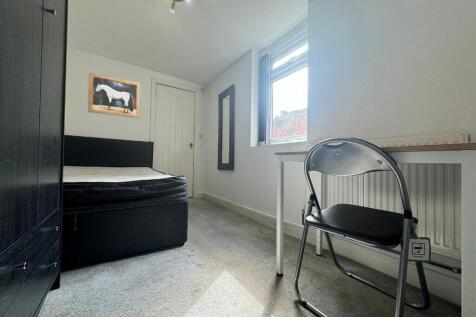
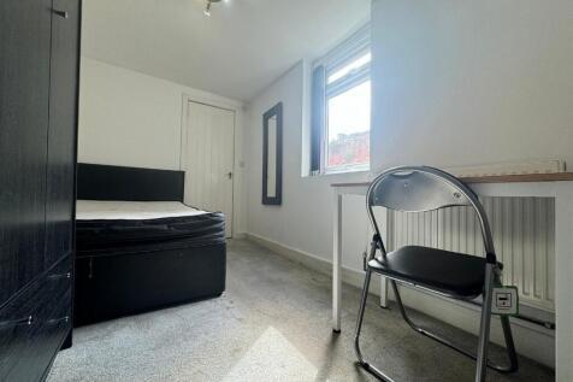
- wall art (115, 96)
